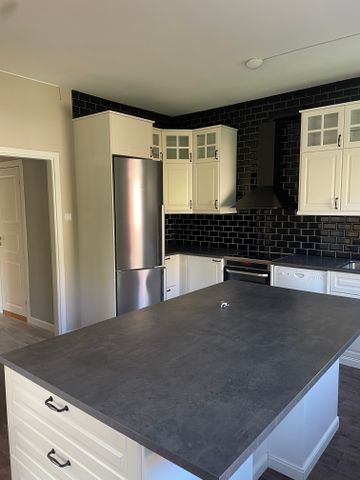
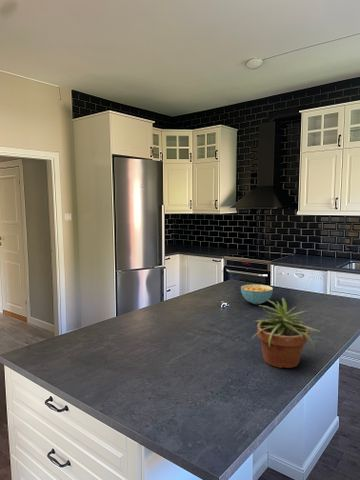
+ potted plant (281, 330)
+ cereal bowl (256, 295)
